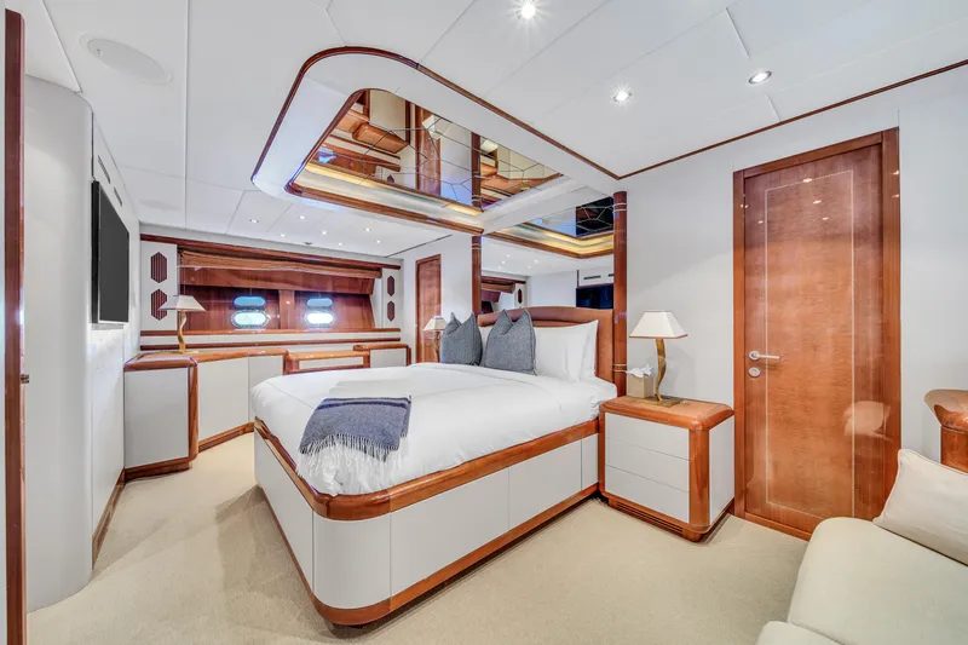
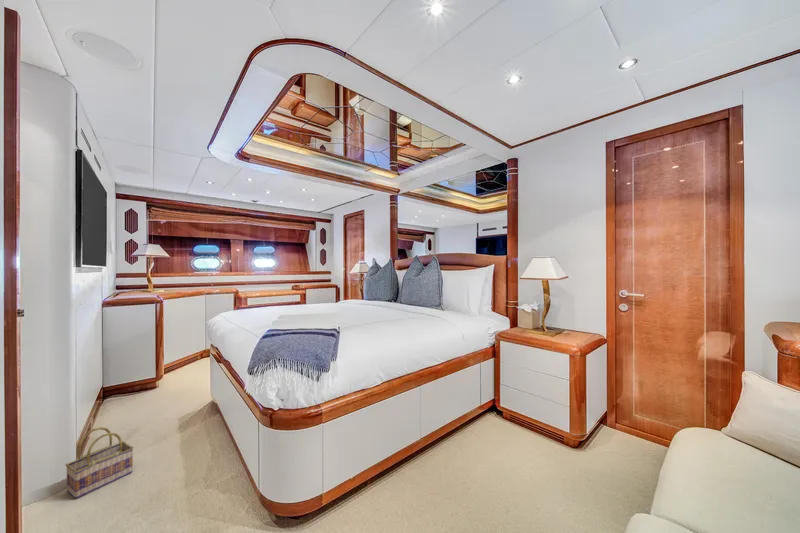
+ basket (100, 456)
